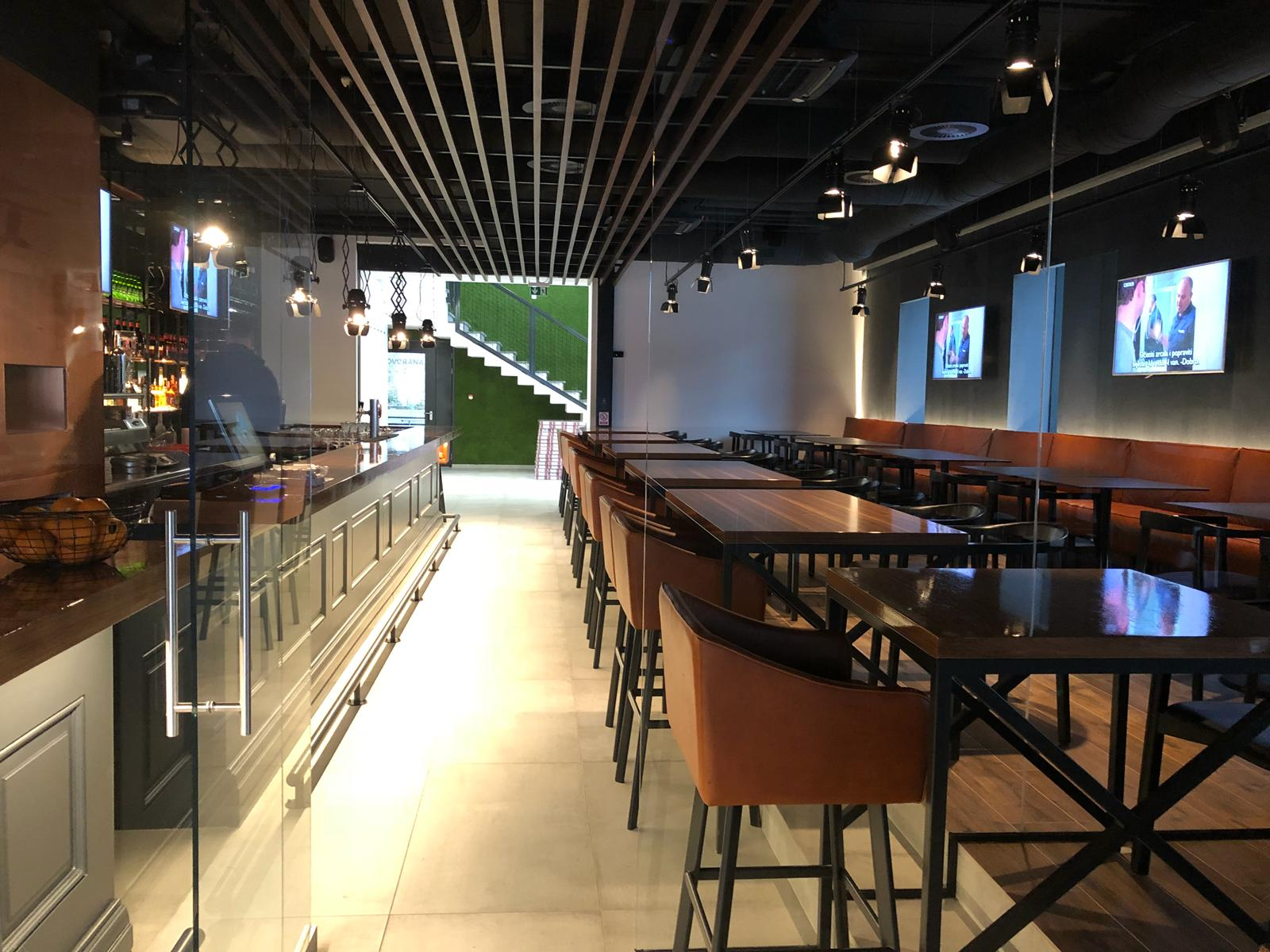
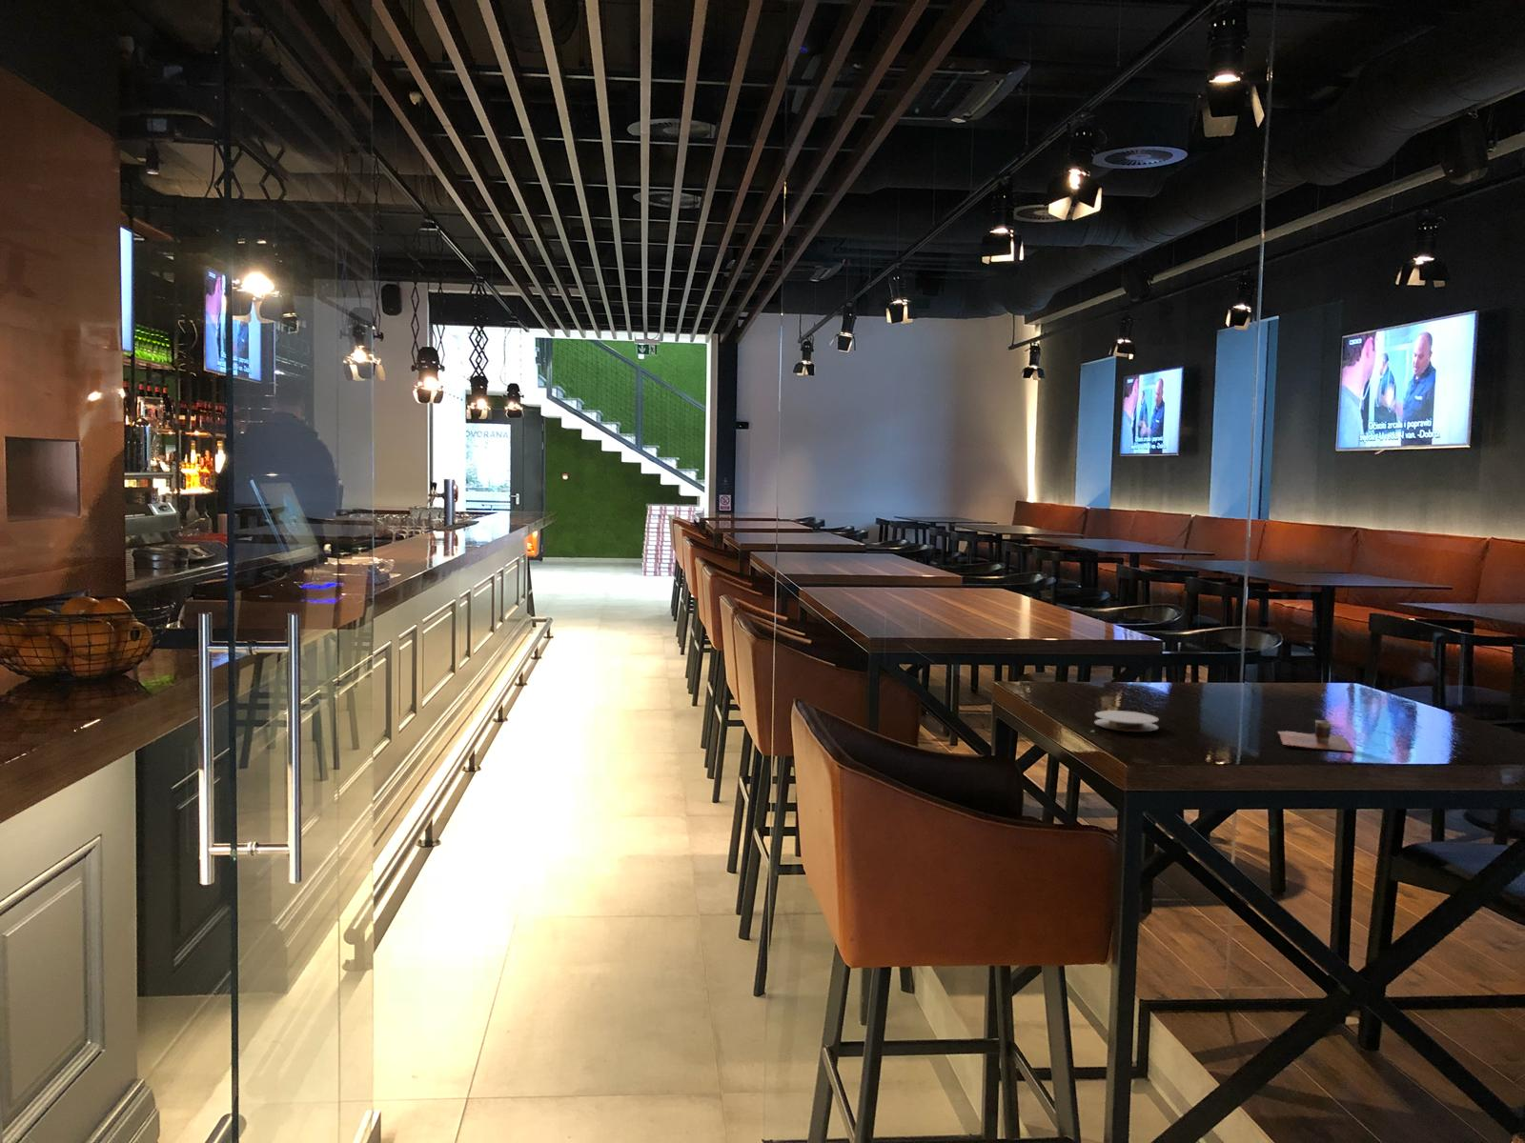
+ coaster (1125, 720)
+ cup (1315, 730)
